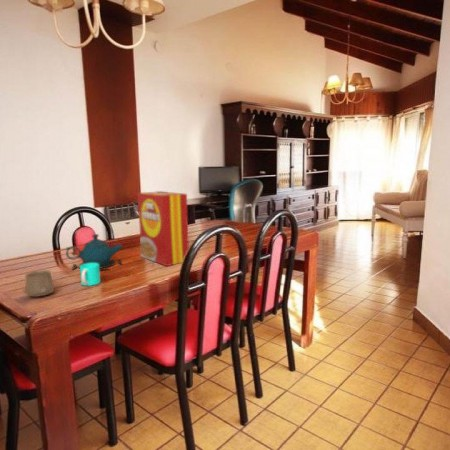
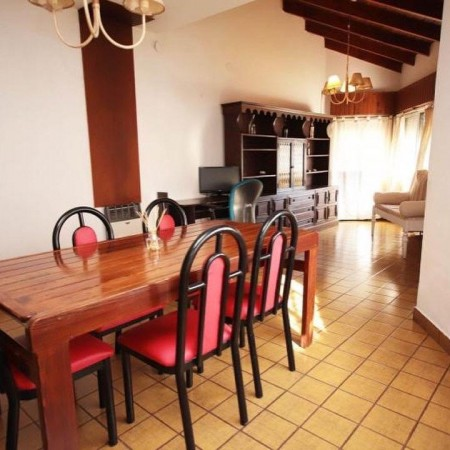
- teapot (95, 249)
- cereal box (162, 226)
- cup (39, 284)
- cup (88, 275)
